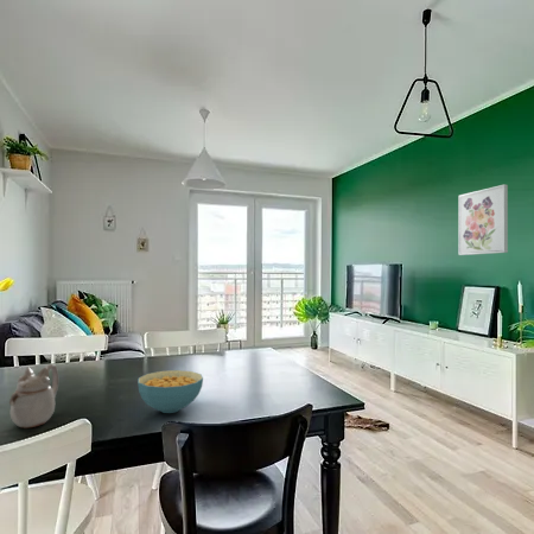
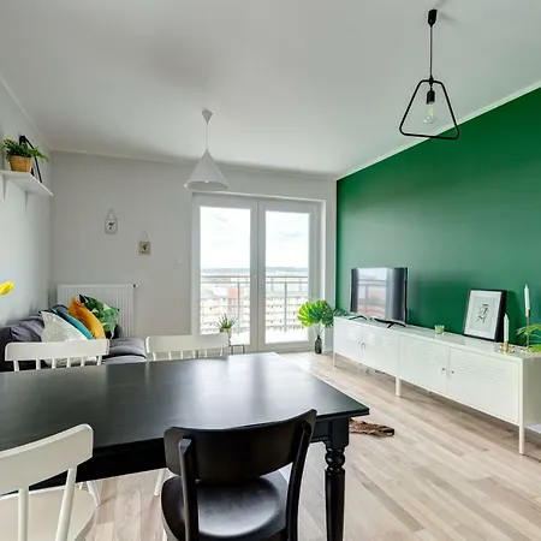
- cereal bowl (170, 393)
- teapot (36, 394)
- wall art (481, 222)
